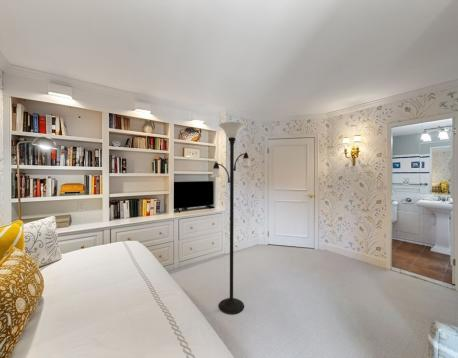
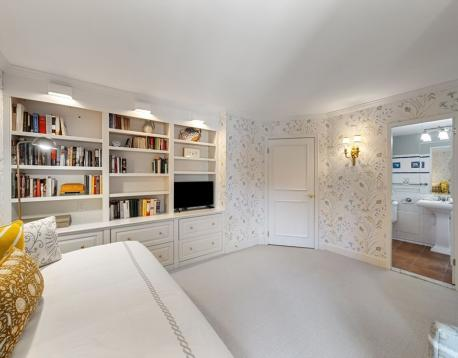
- floor lamp (231, 215)
